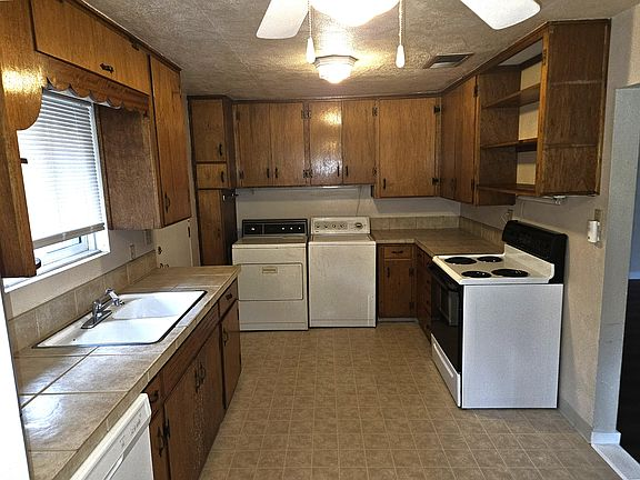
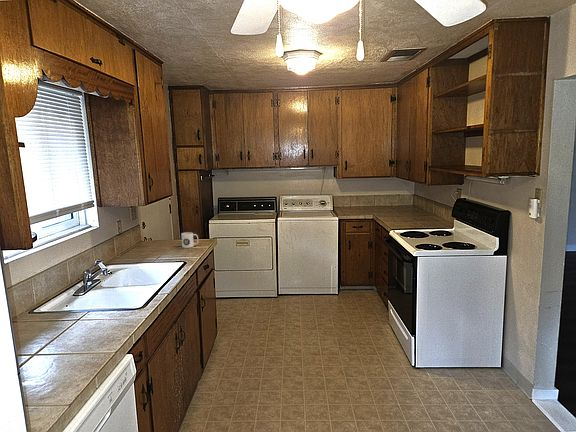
+ mug (190, 239)
